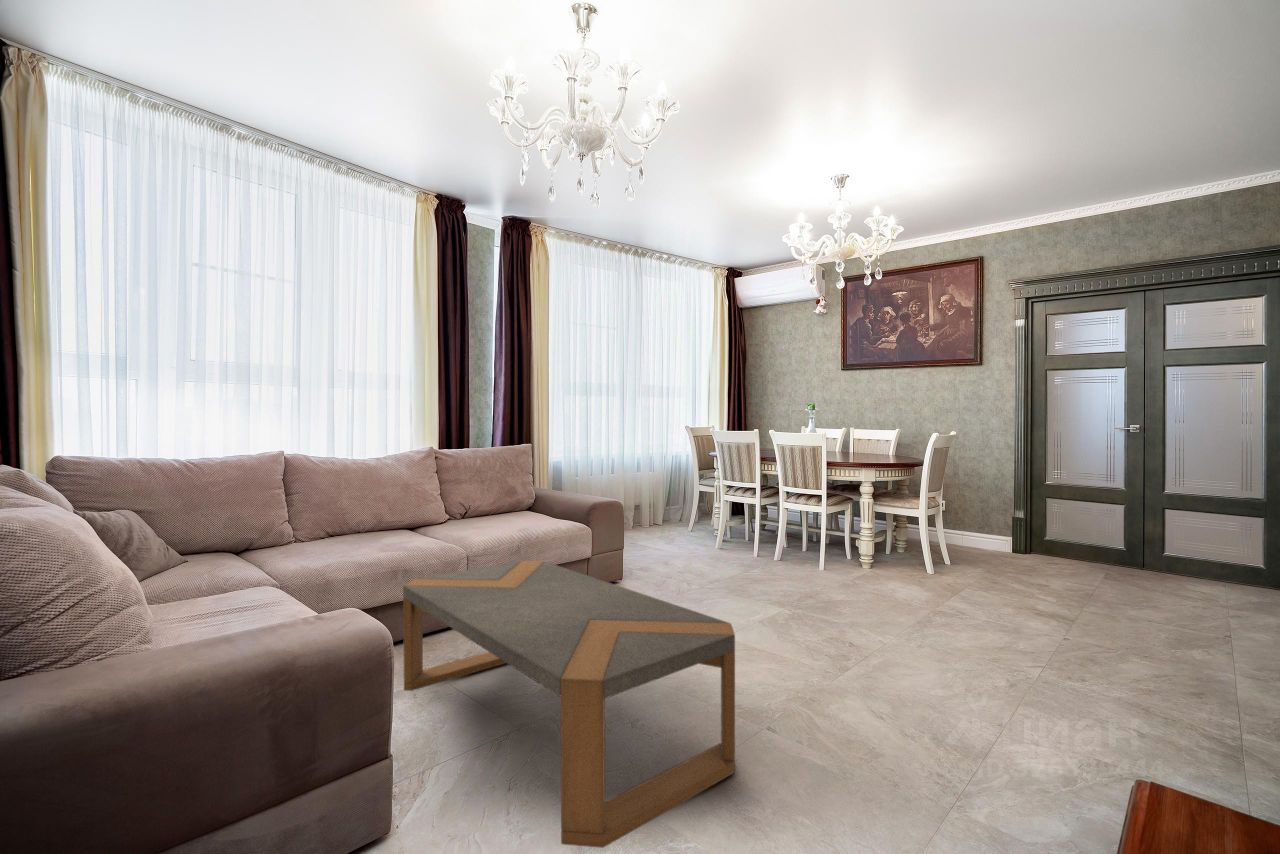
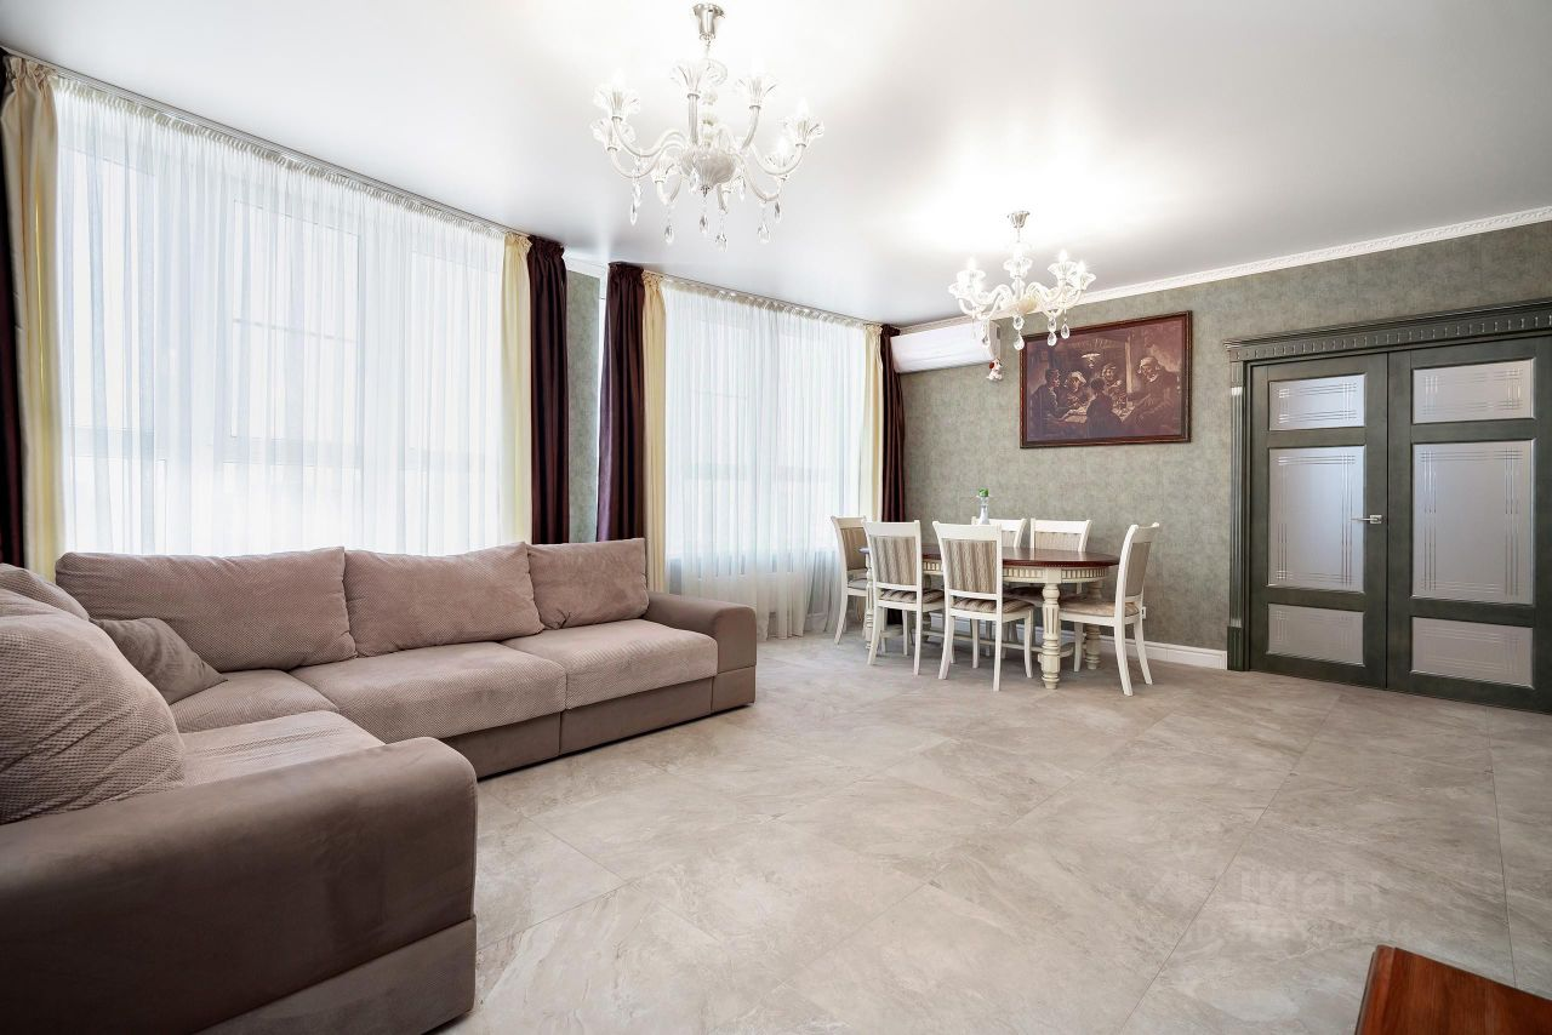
- coffee table (550, 660)
